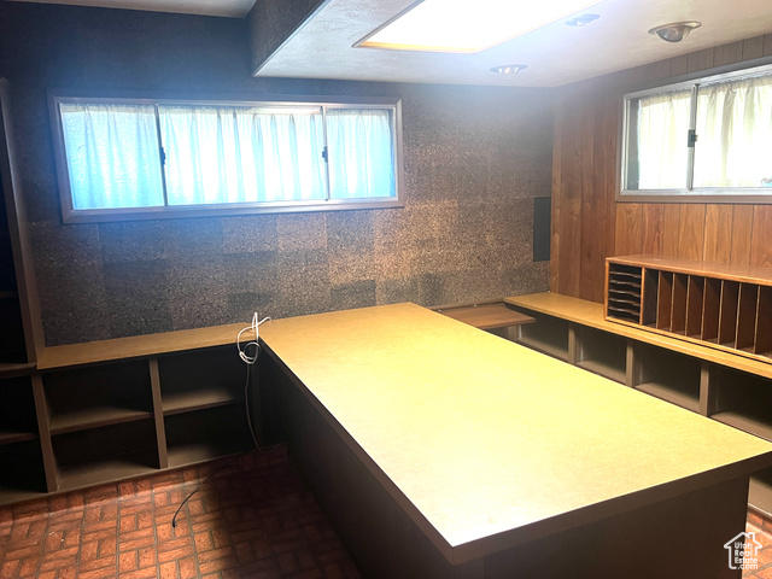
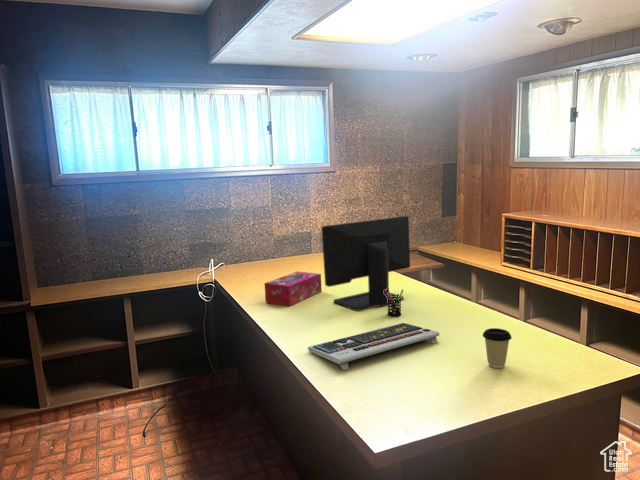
+ computer monitor (369, 261)
+ computer keyboard (374, 341)
+ tissue box (294, 287)
+ coffee cup (496, 347)
+ pen holder (393, 301)
